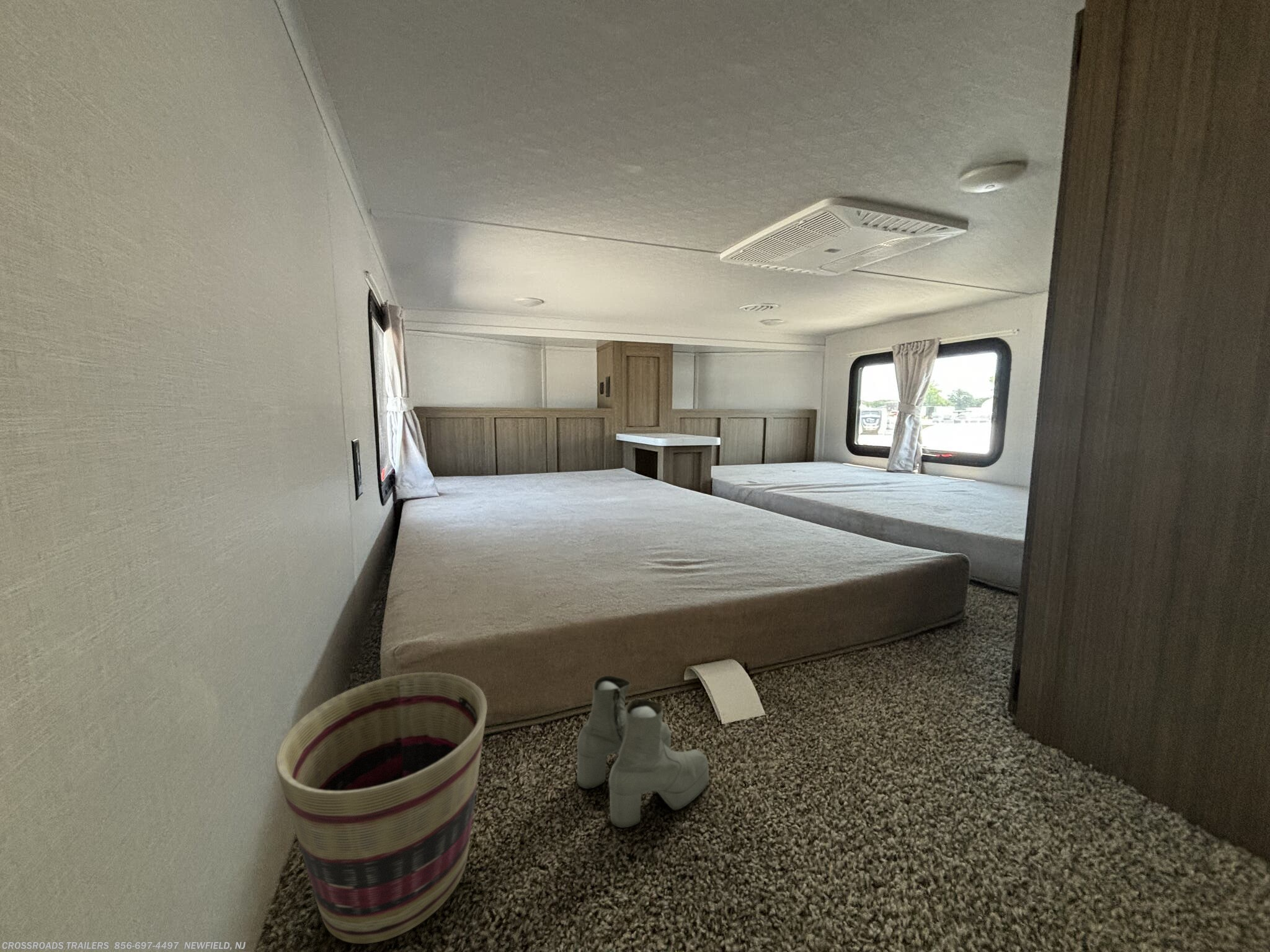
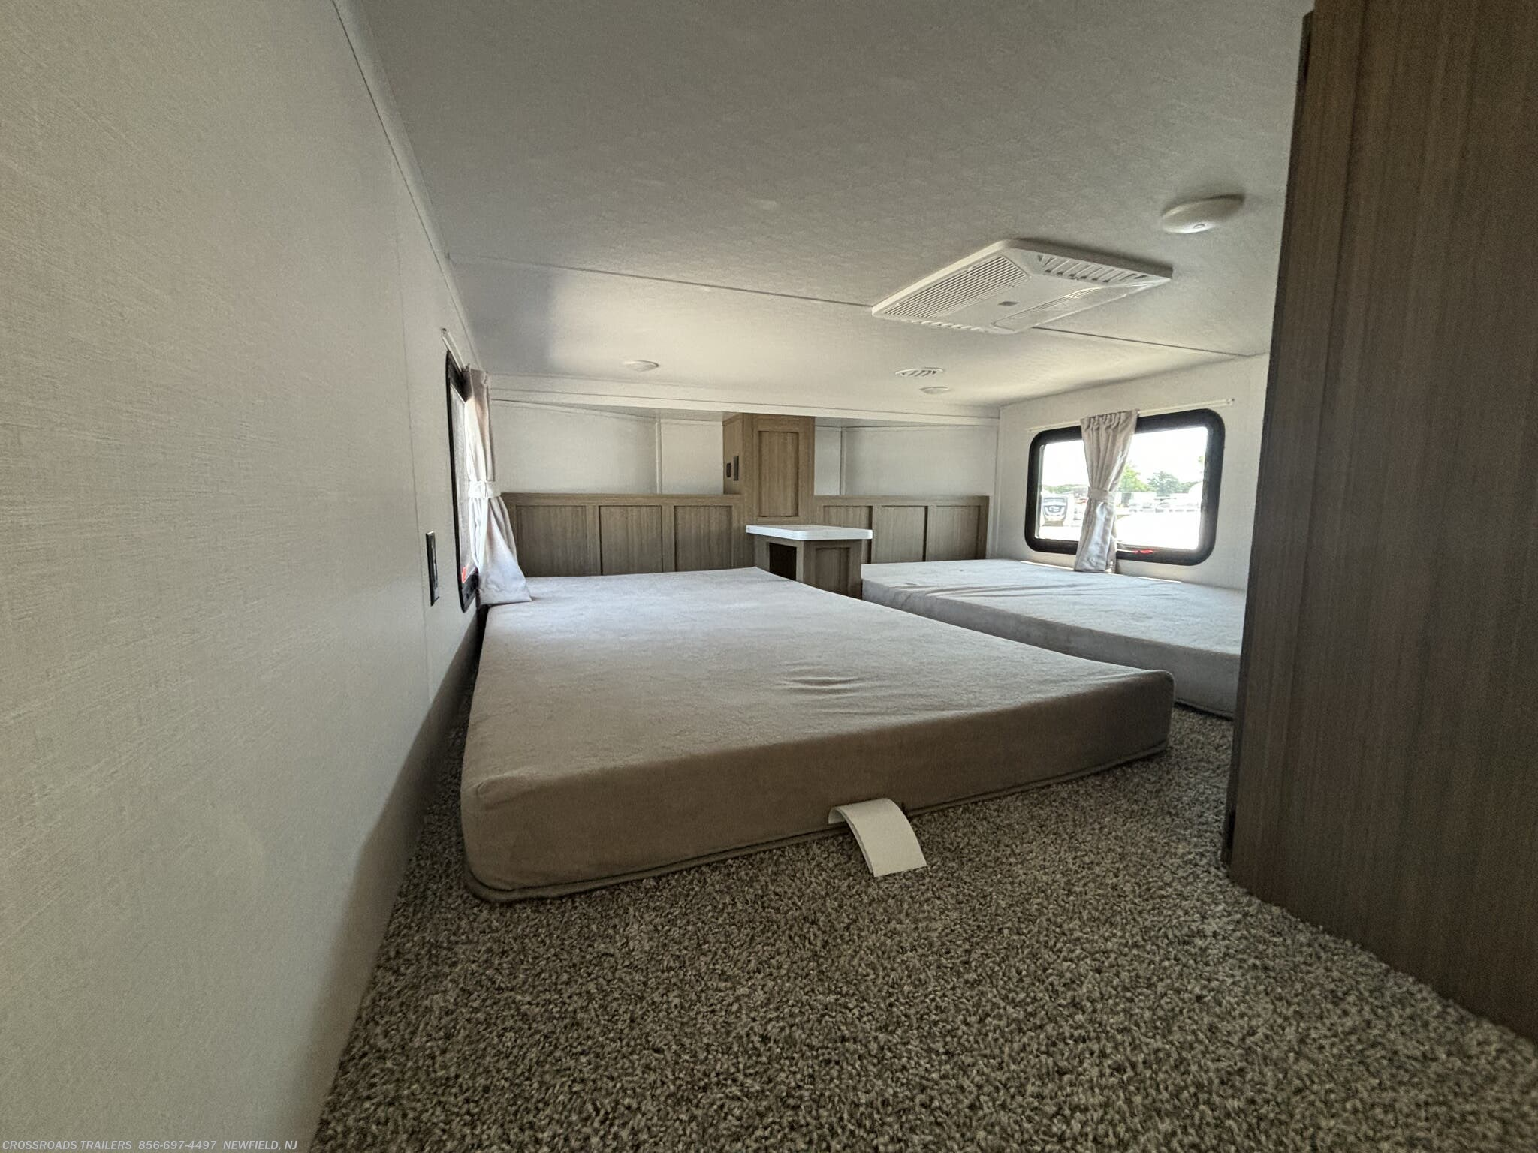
- basket (395, 798)
- boots (642, 734)
